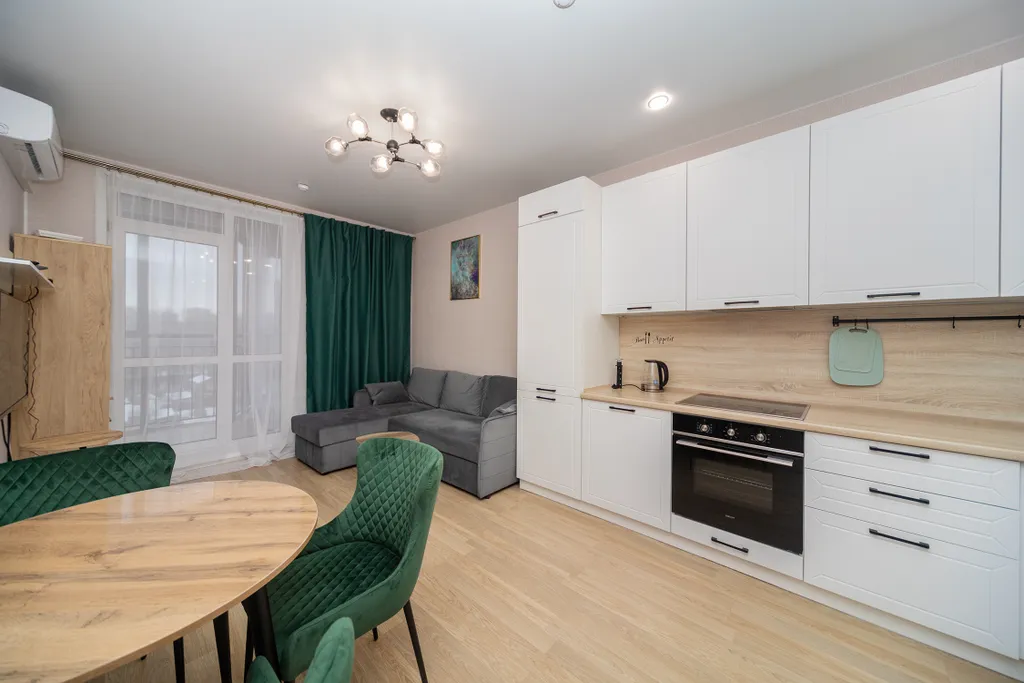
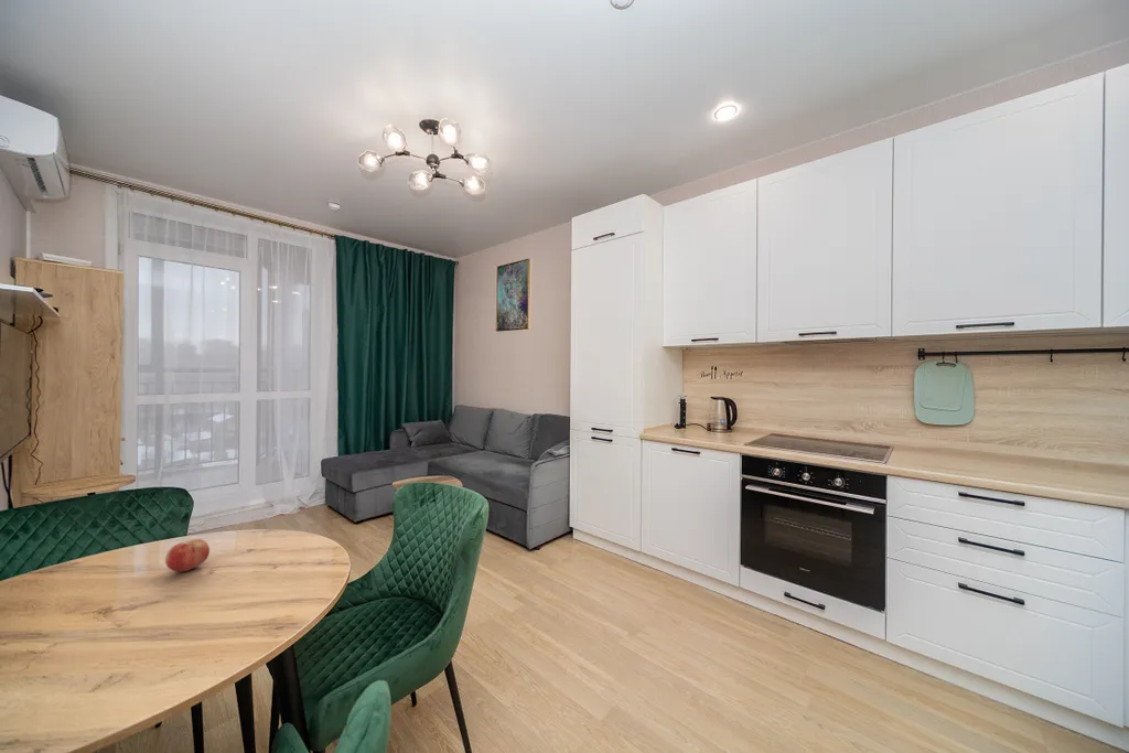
+ fruit (187, 555)
